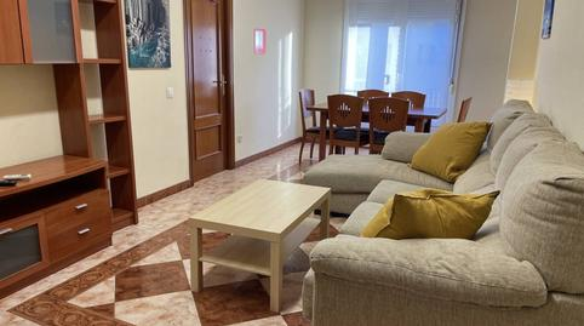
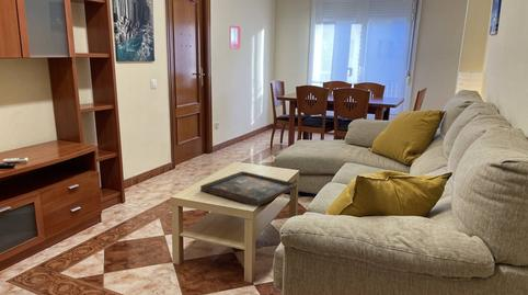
+ decorative tray (249, 186)
